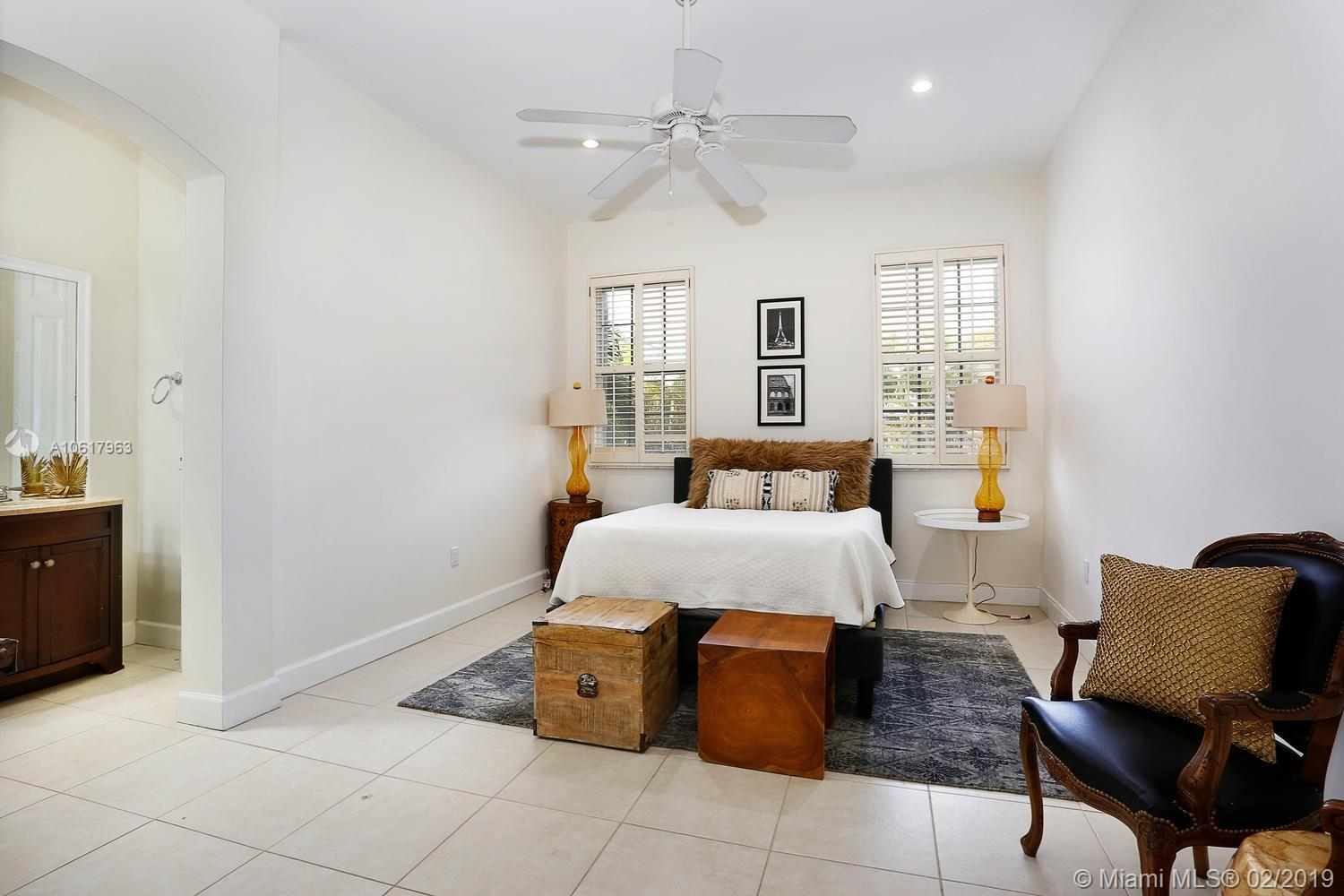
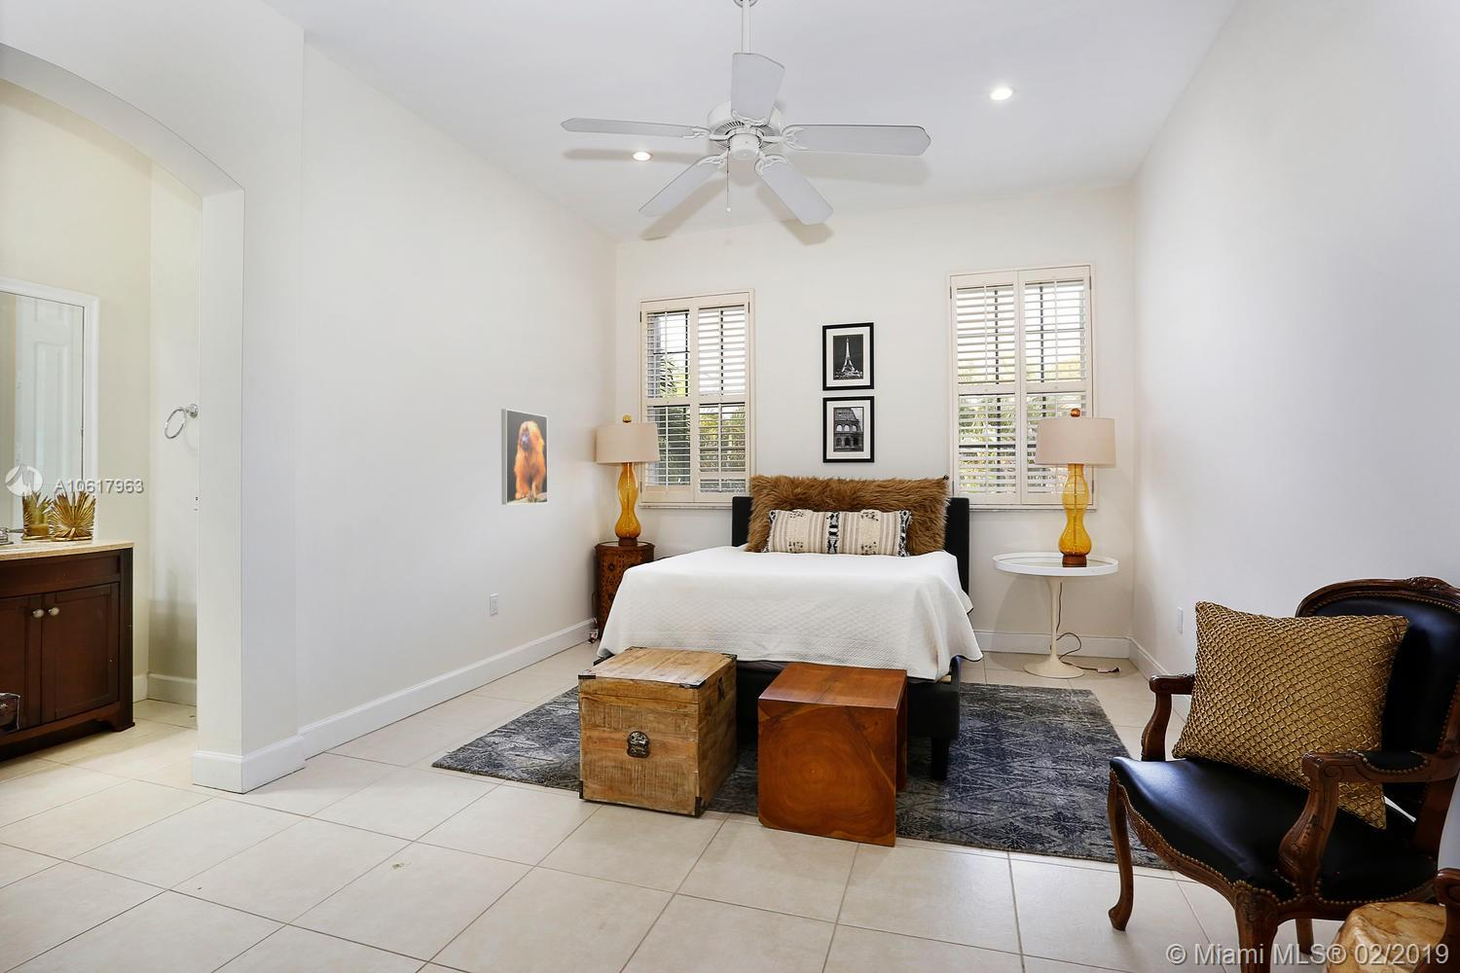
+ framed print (526, 458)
